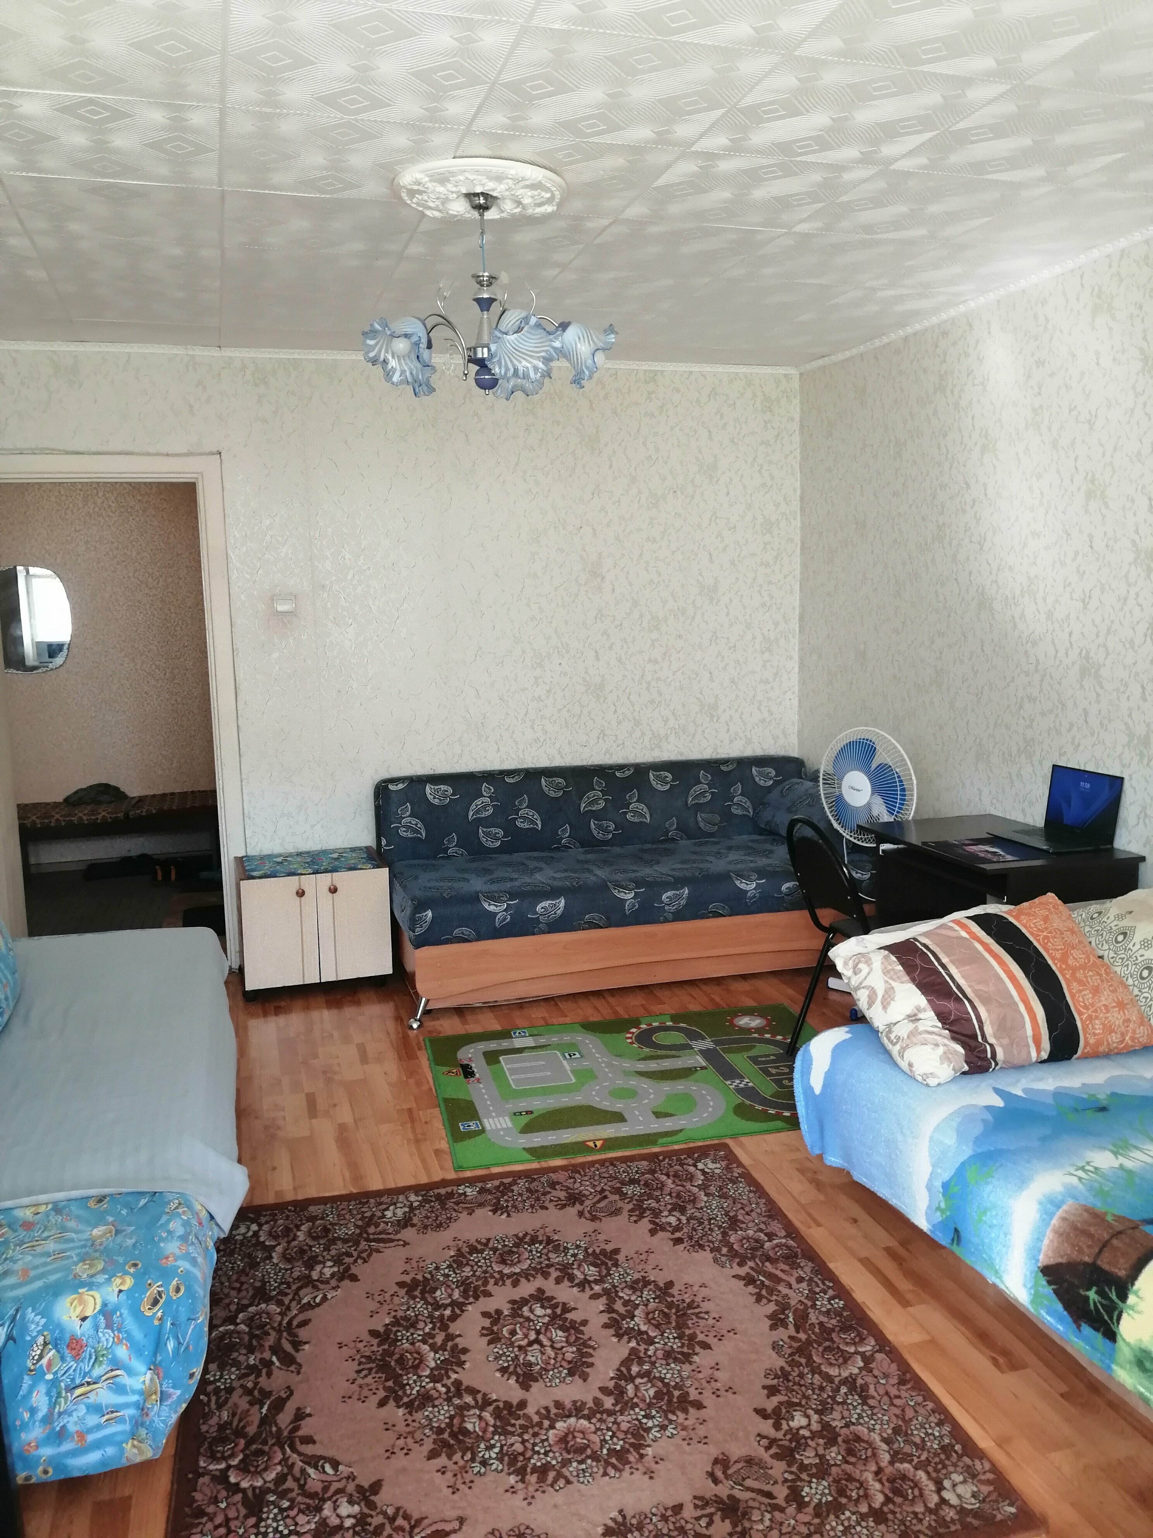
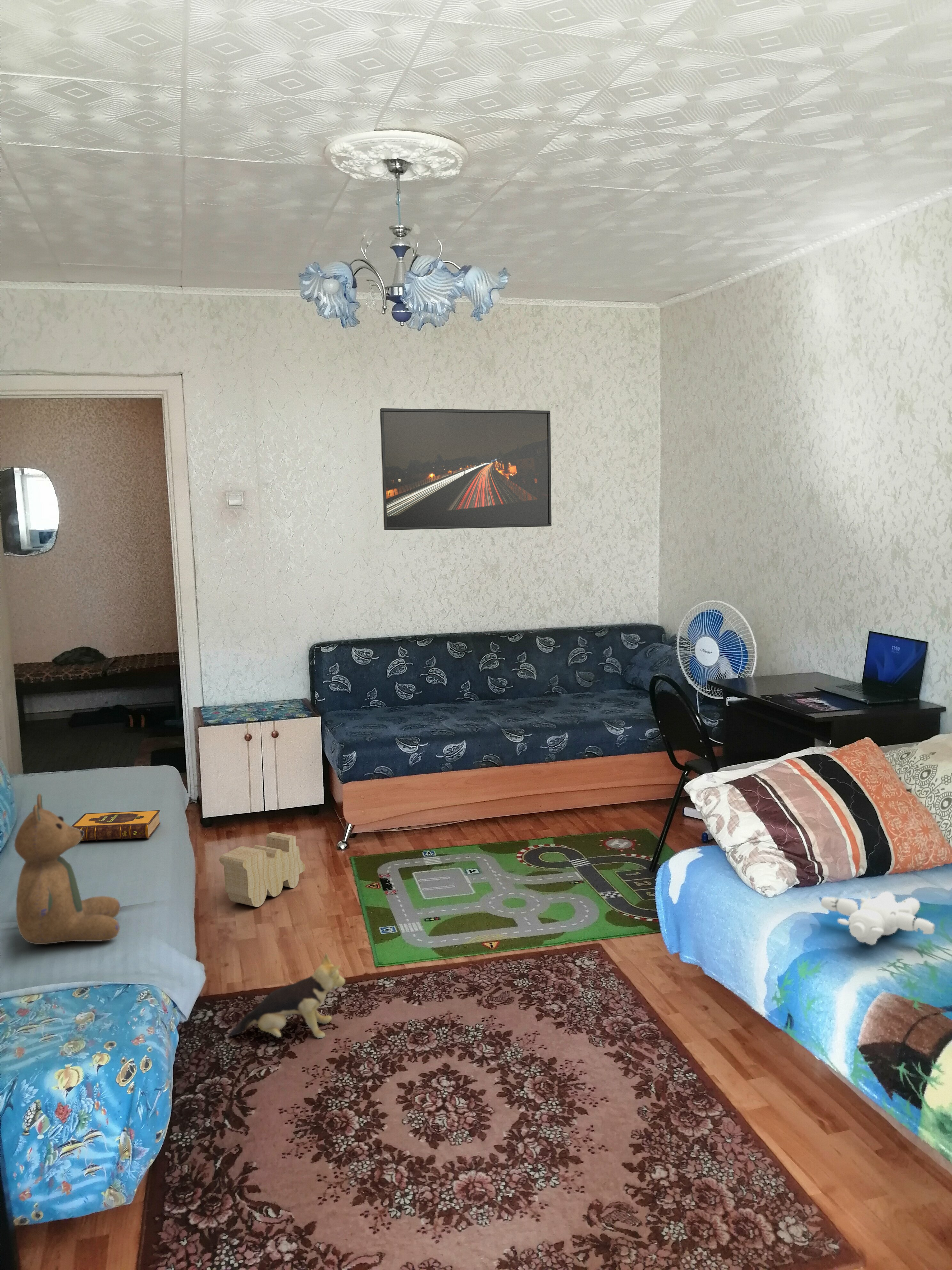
+ plush toy (287, 997)
+ hardback book (115, 826)
+ teddy bear (66, 866)
+ toy train (264, 869)
+ teddy bear (881, 914)
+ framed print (468, 469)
